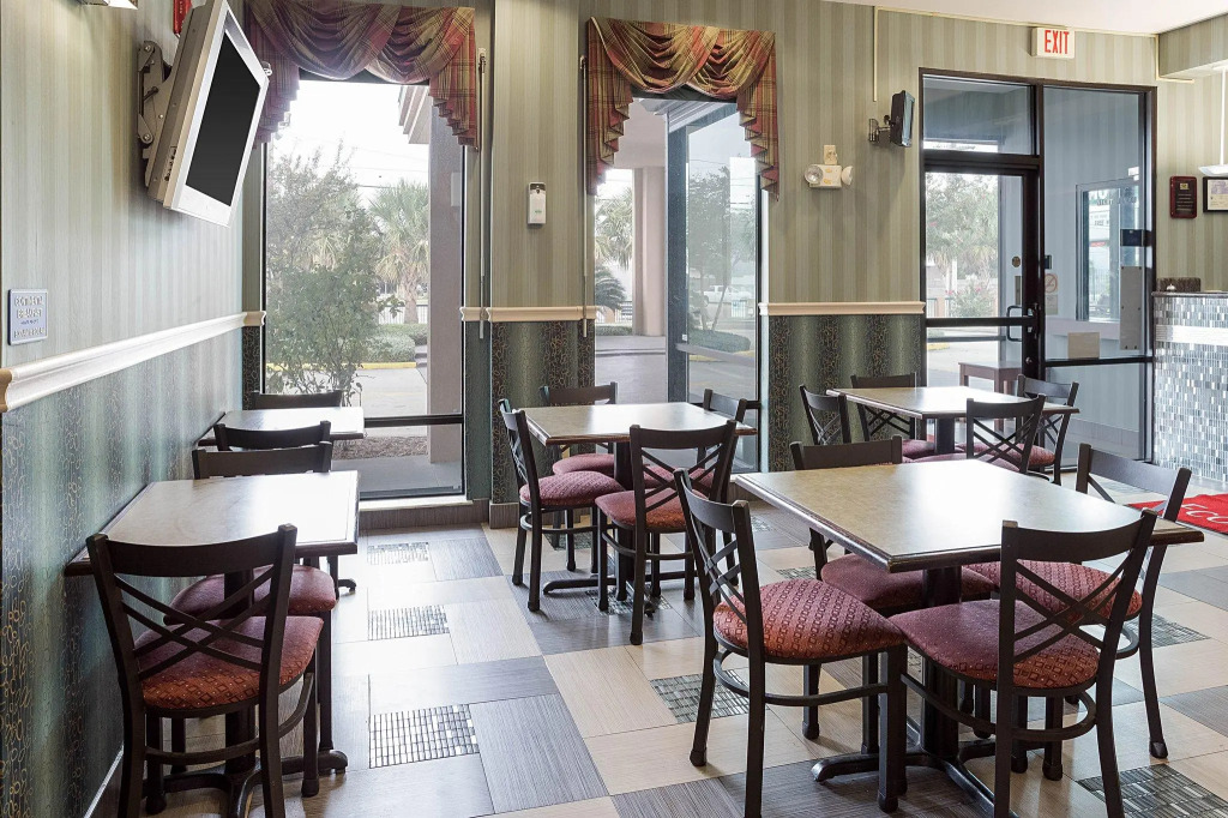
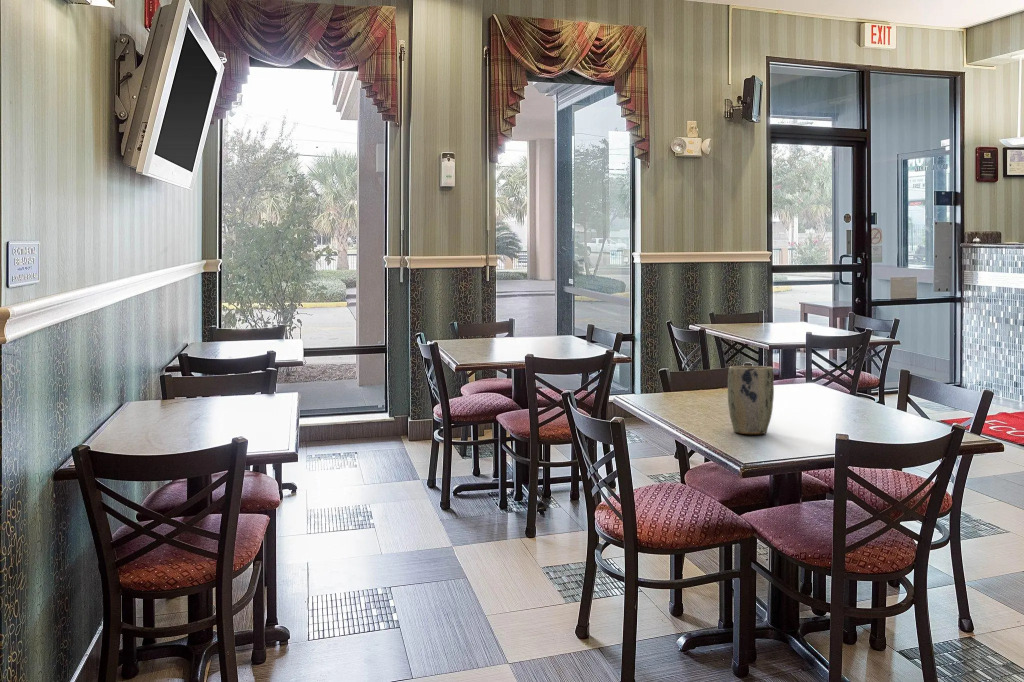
+ plant pot (750, 399)
